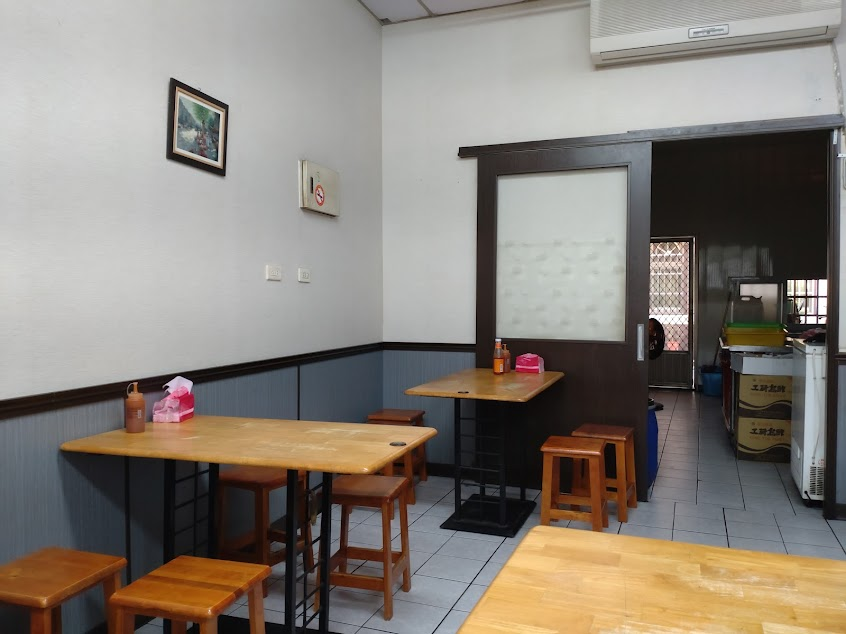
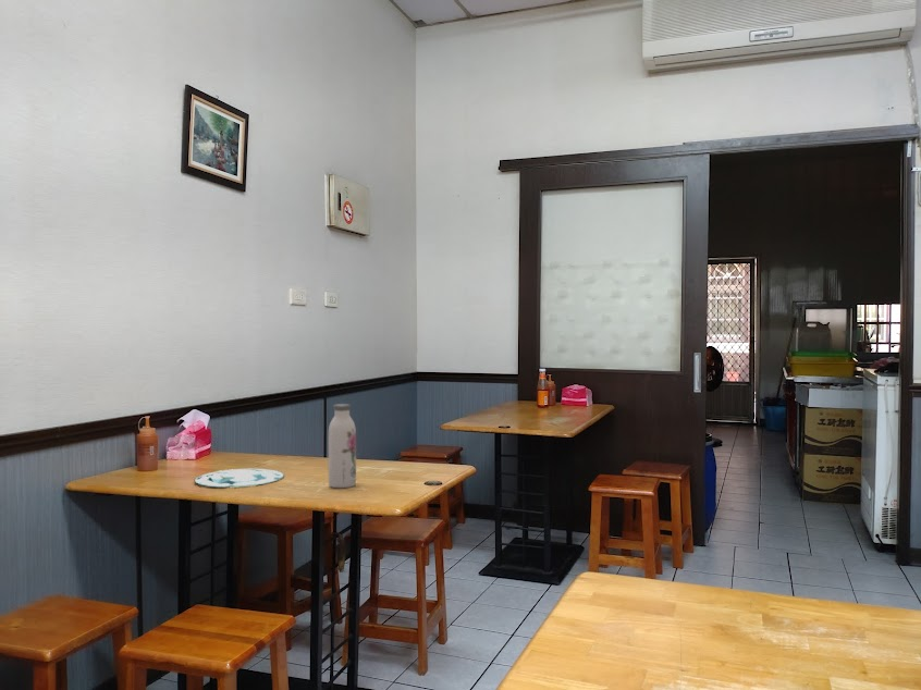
+ plate (240, 473)
+ water bottle (342, 444)
